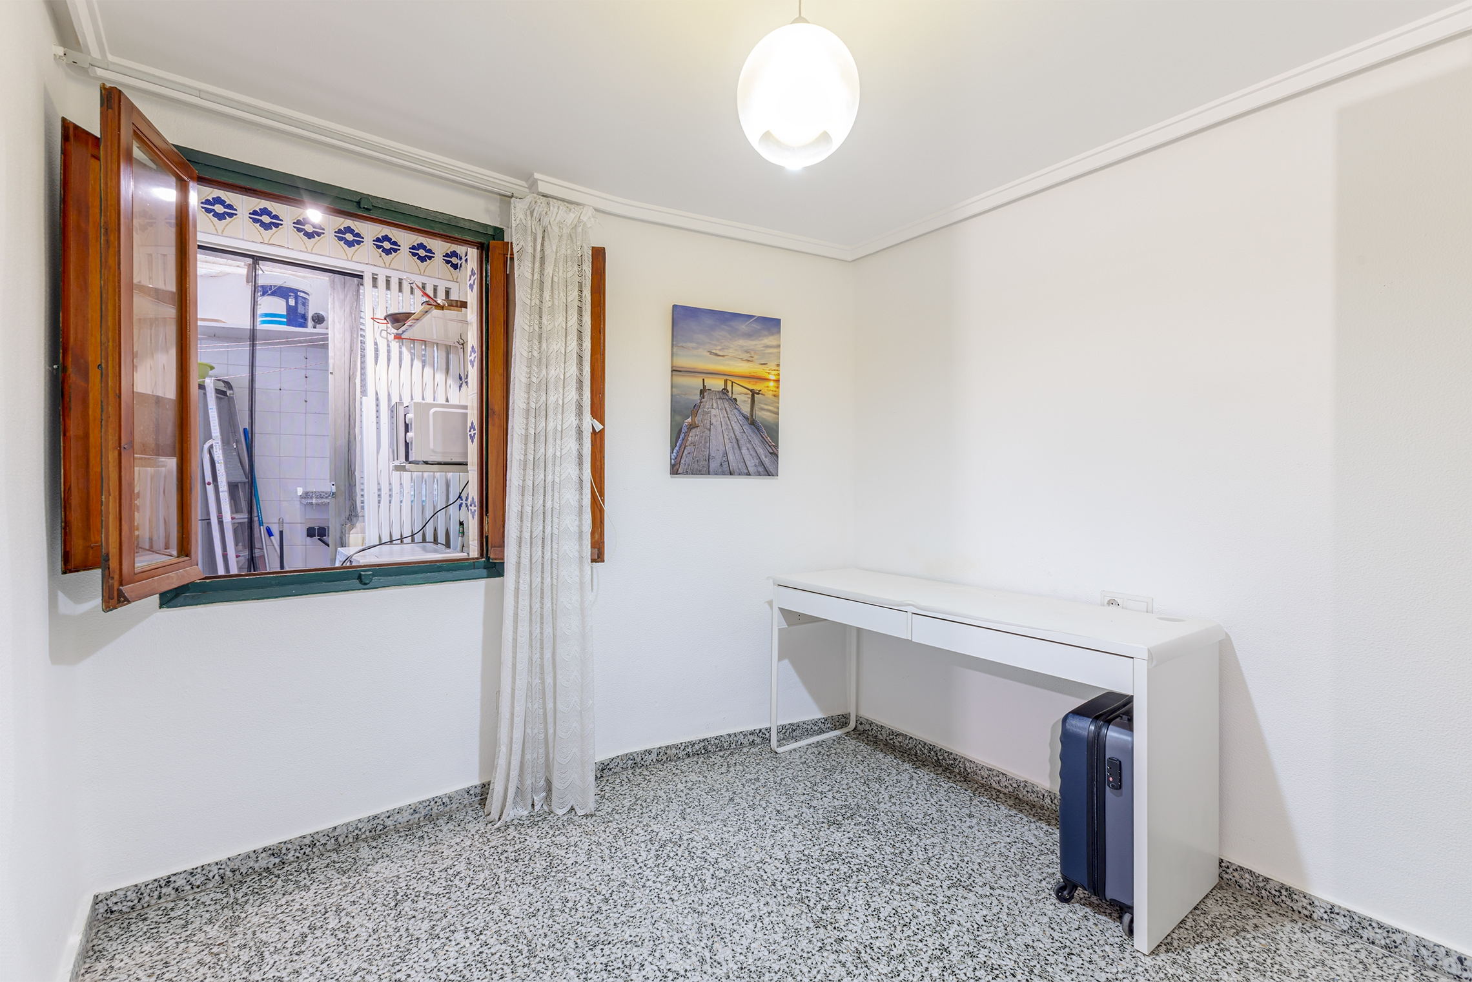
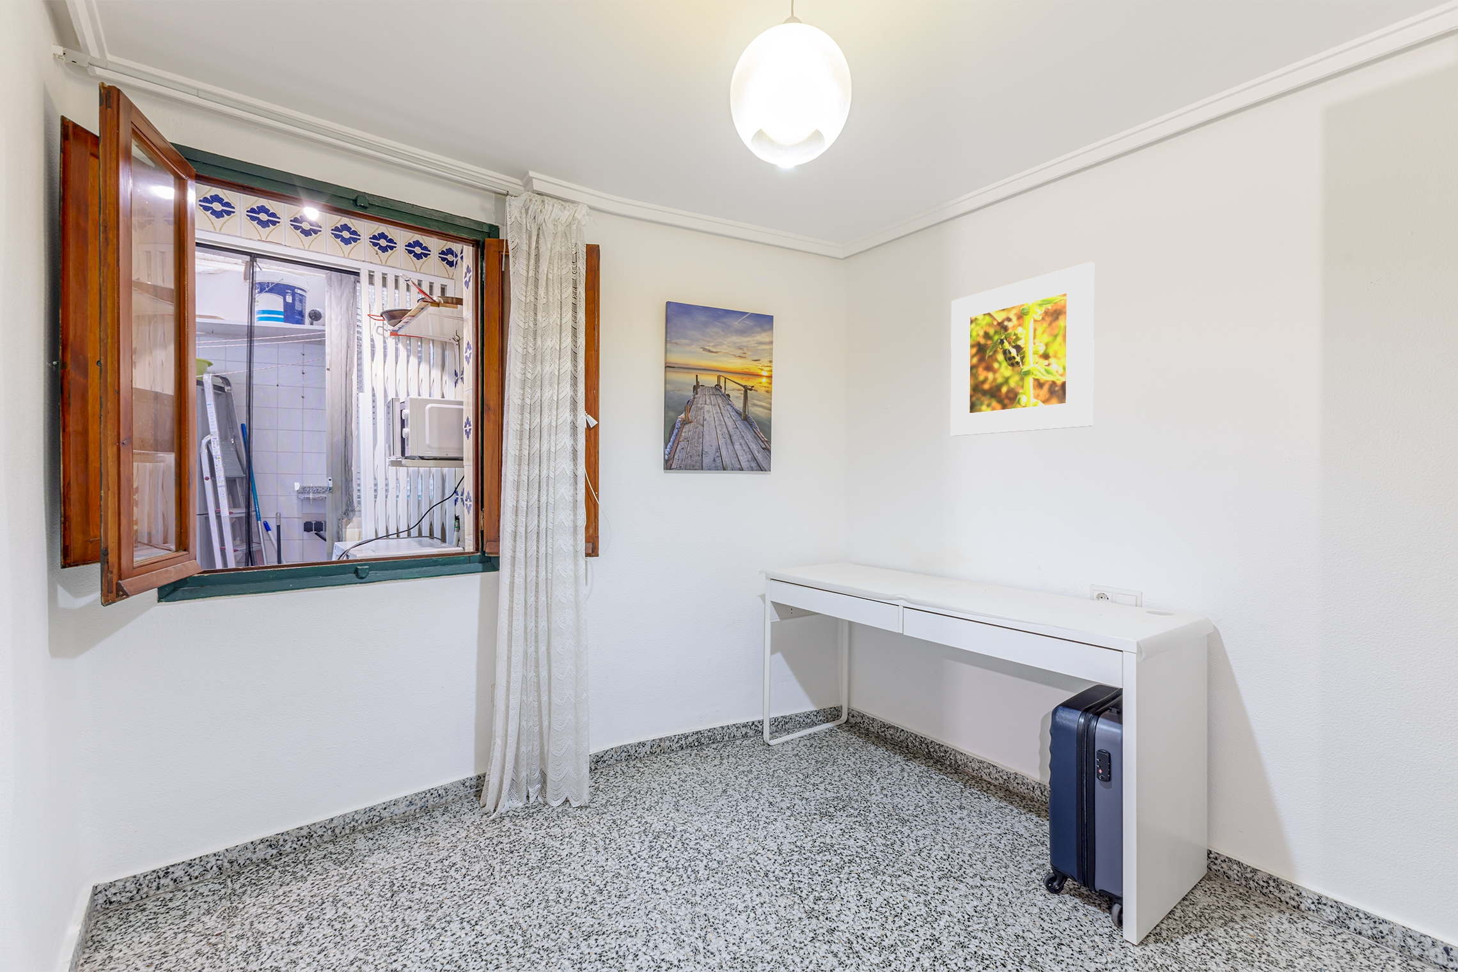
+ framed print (1015, 357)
